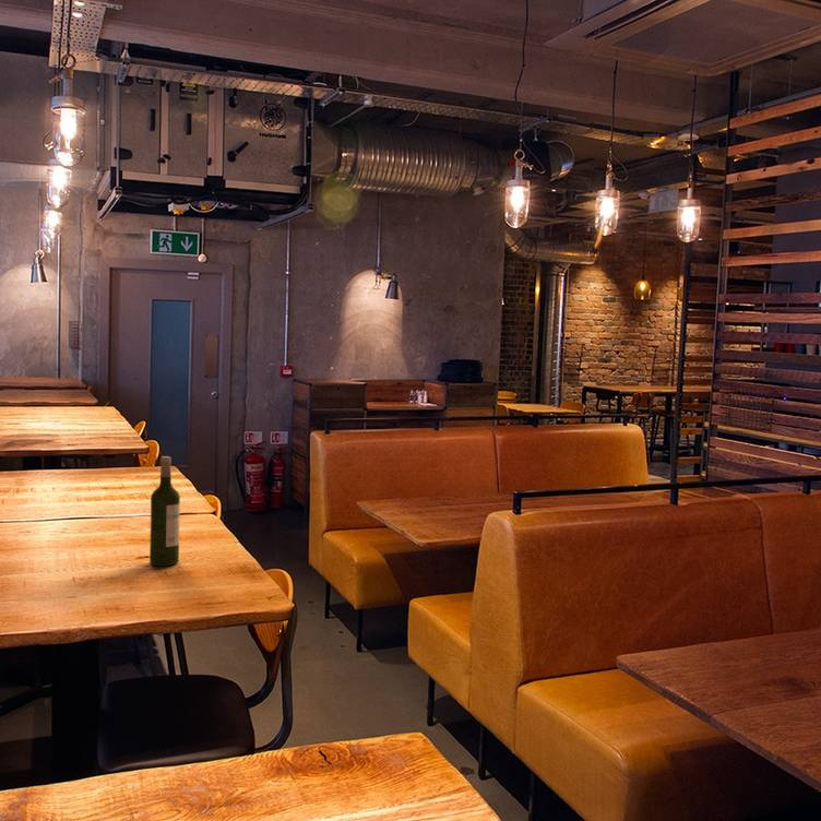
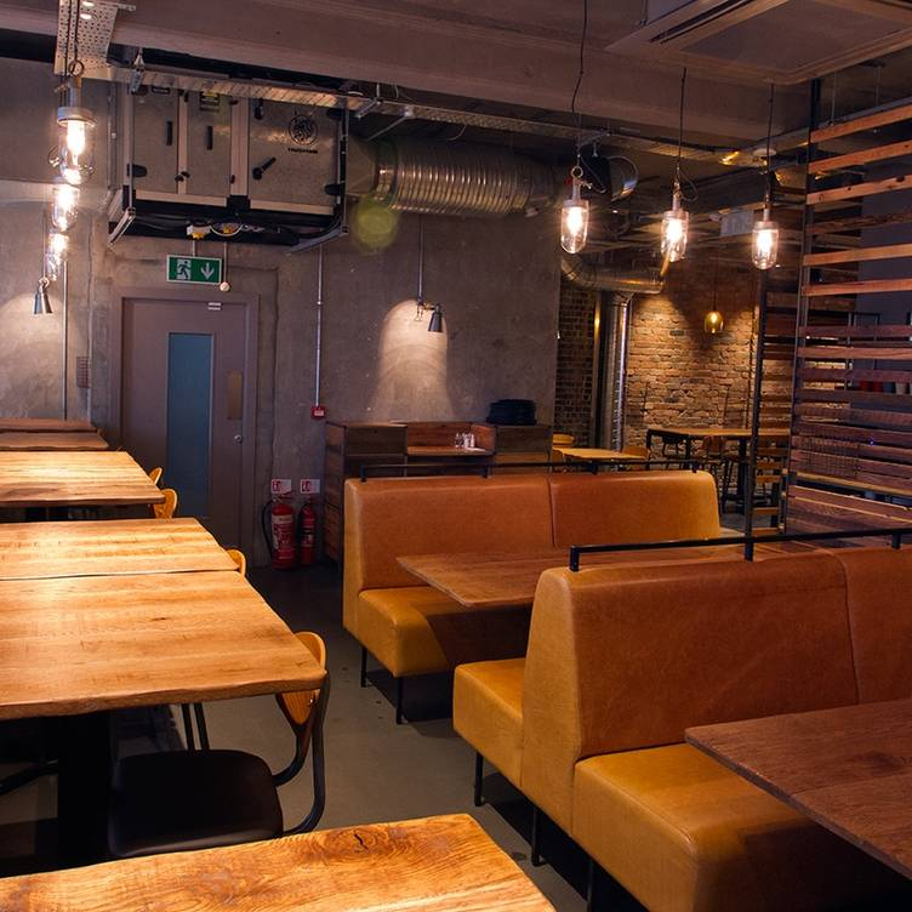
- wine bottle (165, 510)
